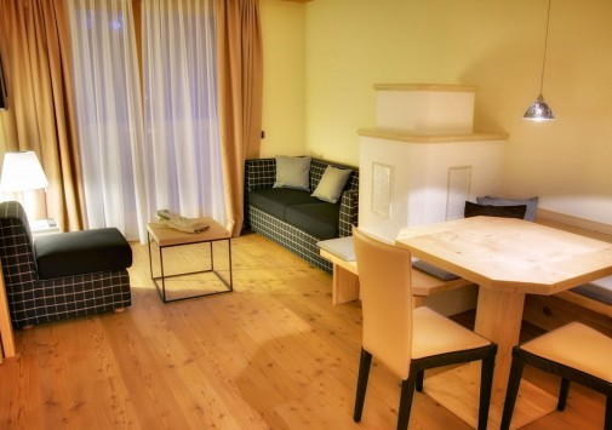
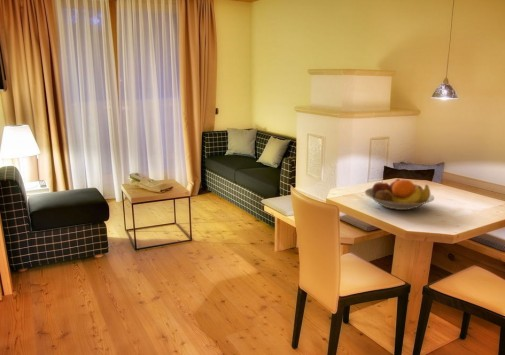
+ fruit bowl (398, 191)
